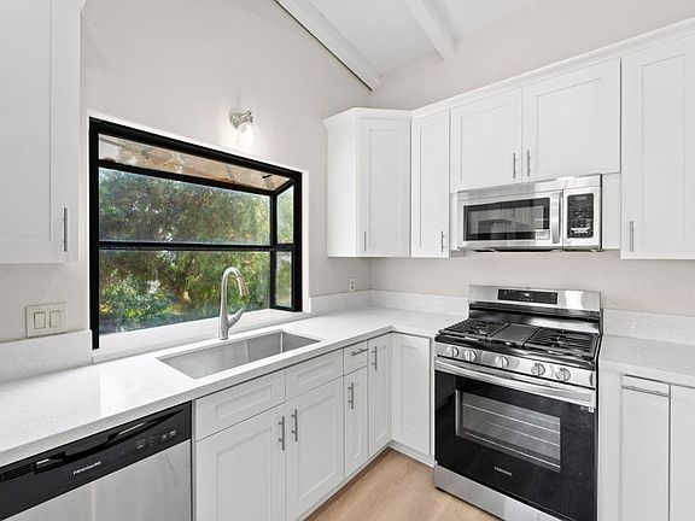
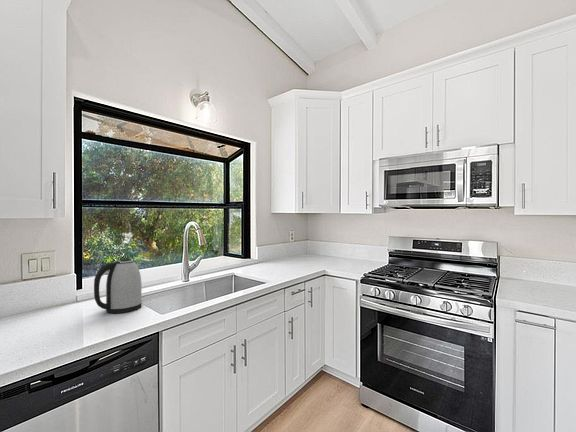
+ kettle (118, 284)
